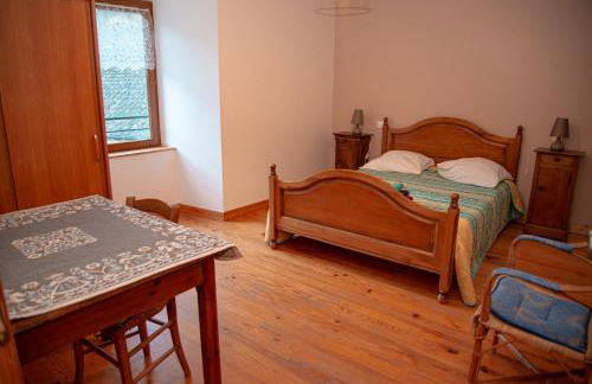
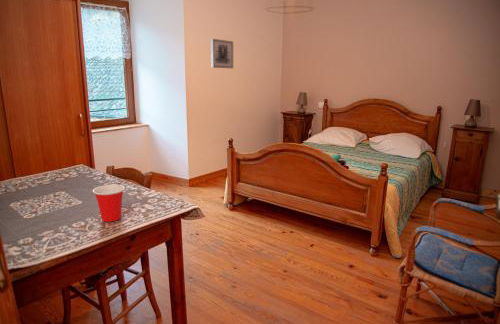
+ cup (110, 203)
+ wall art (222, 54)
